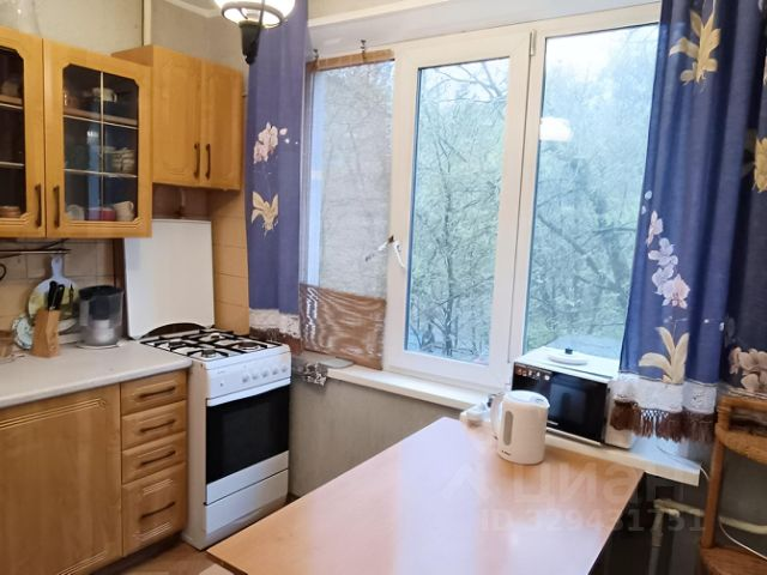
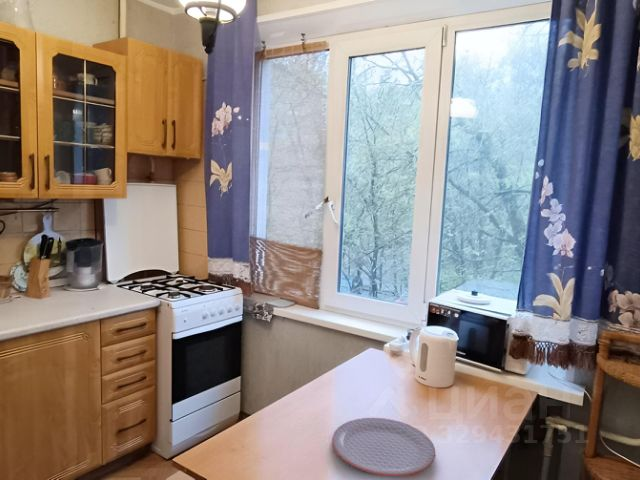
+ plate (382, 446)
